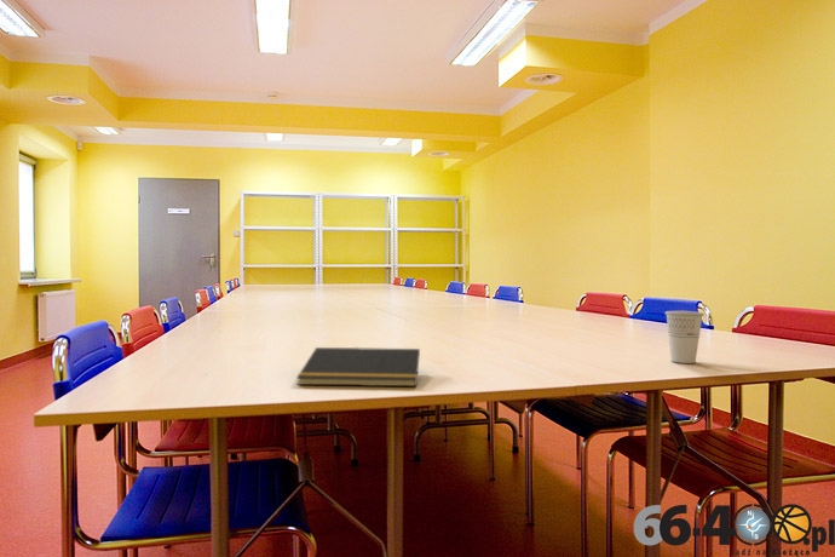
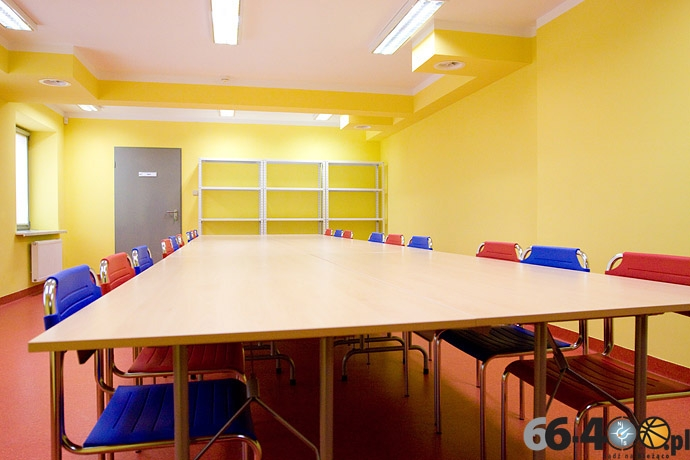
- cup (683, 335)
- notepad (362, 364)
